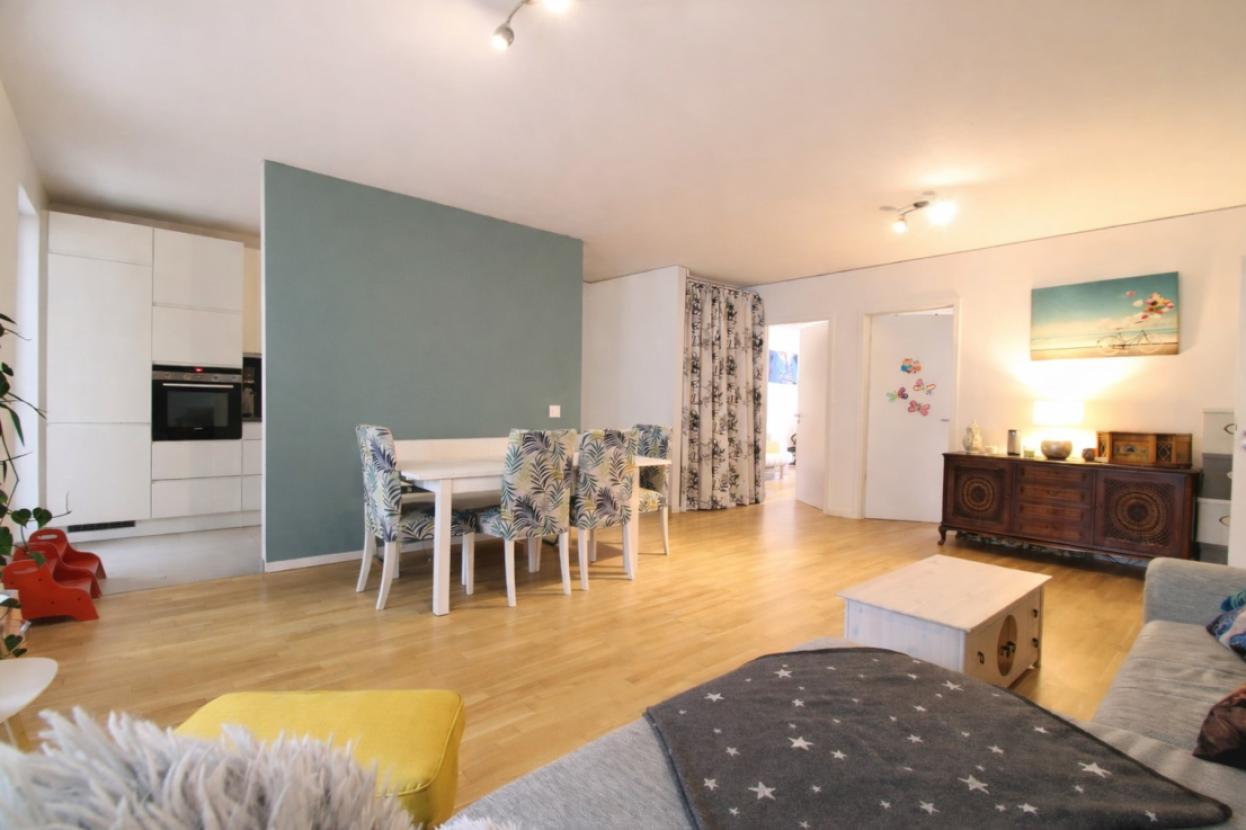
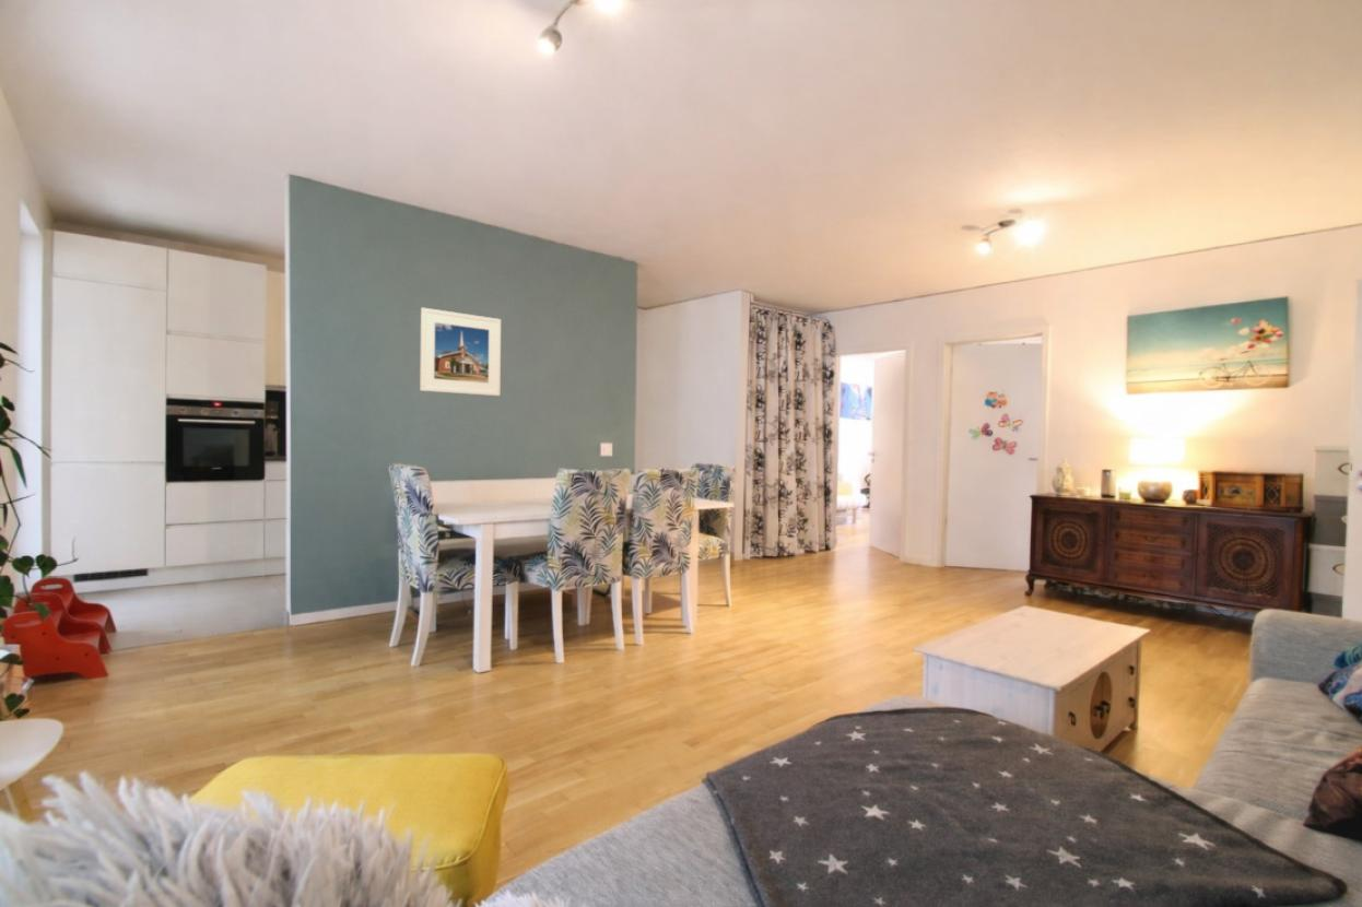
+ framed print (461, 353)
